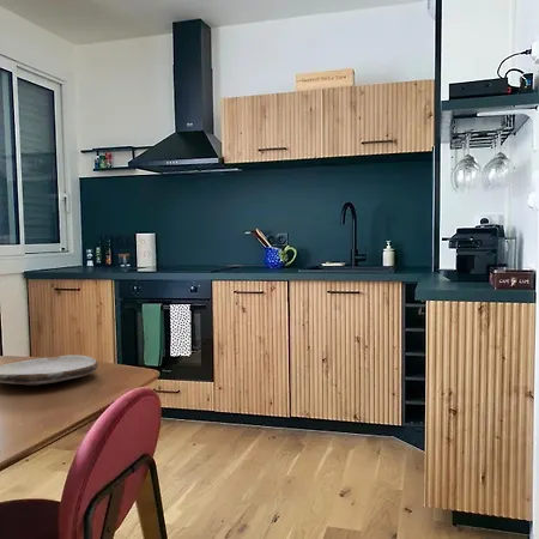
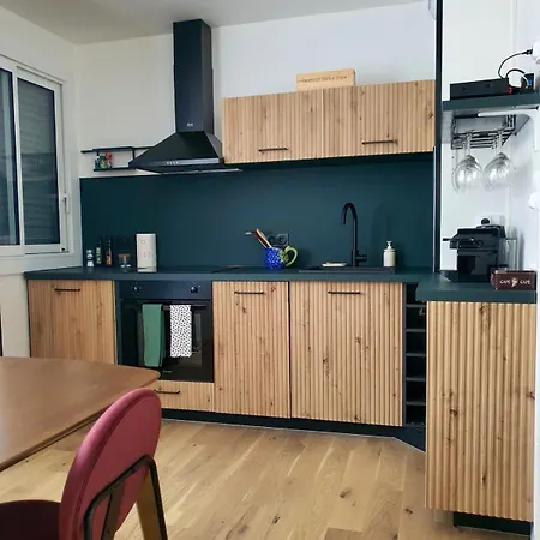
- plate (44, 370)
